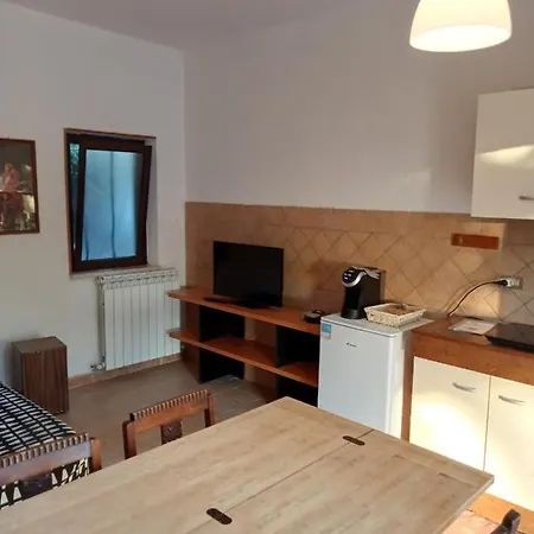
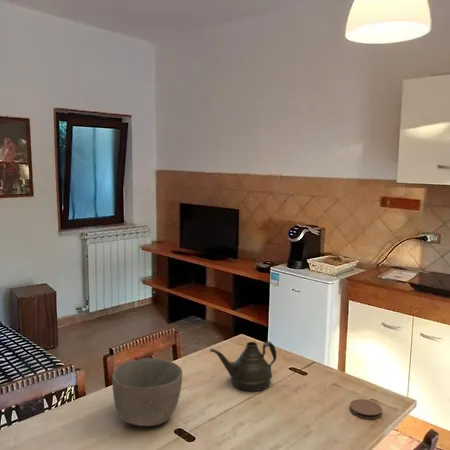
+ coaster (365, 408)
+ bowl (147, 394)
+ teapot (243, 363)
